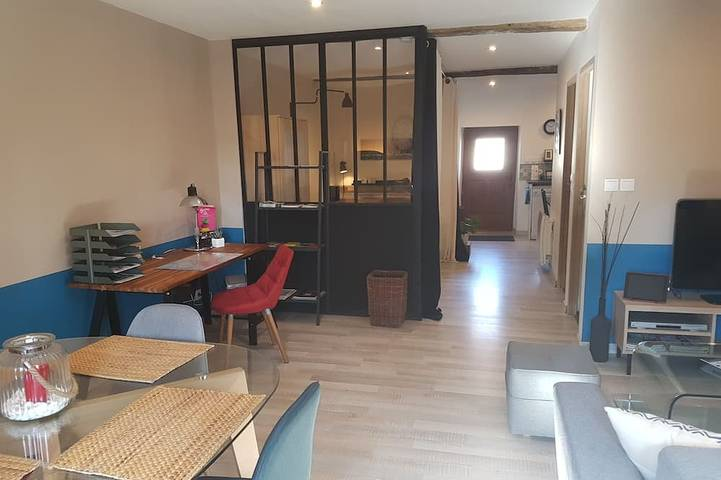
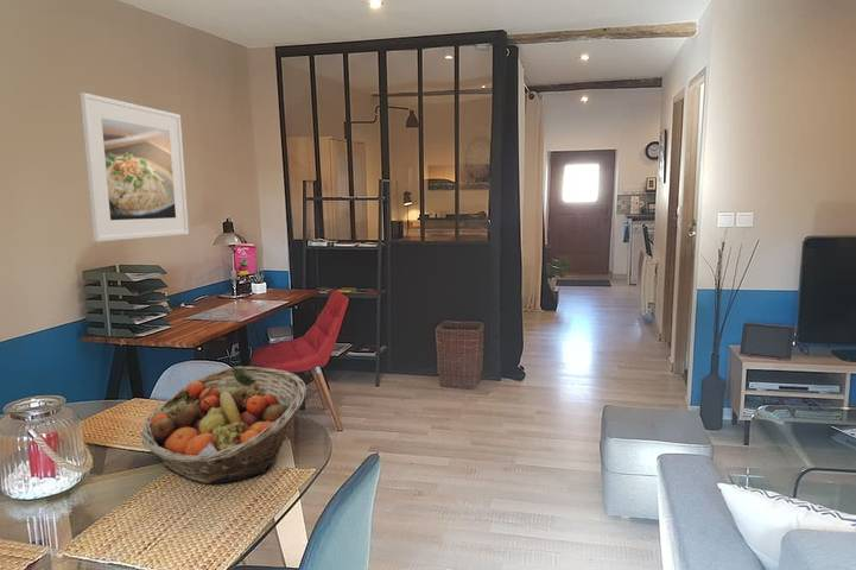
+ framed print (140, 172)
+ fruit basket (226, 420)
